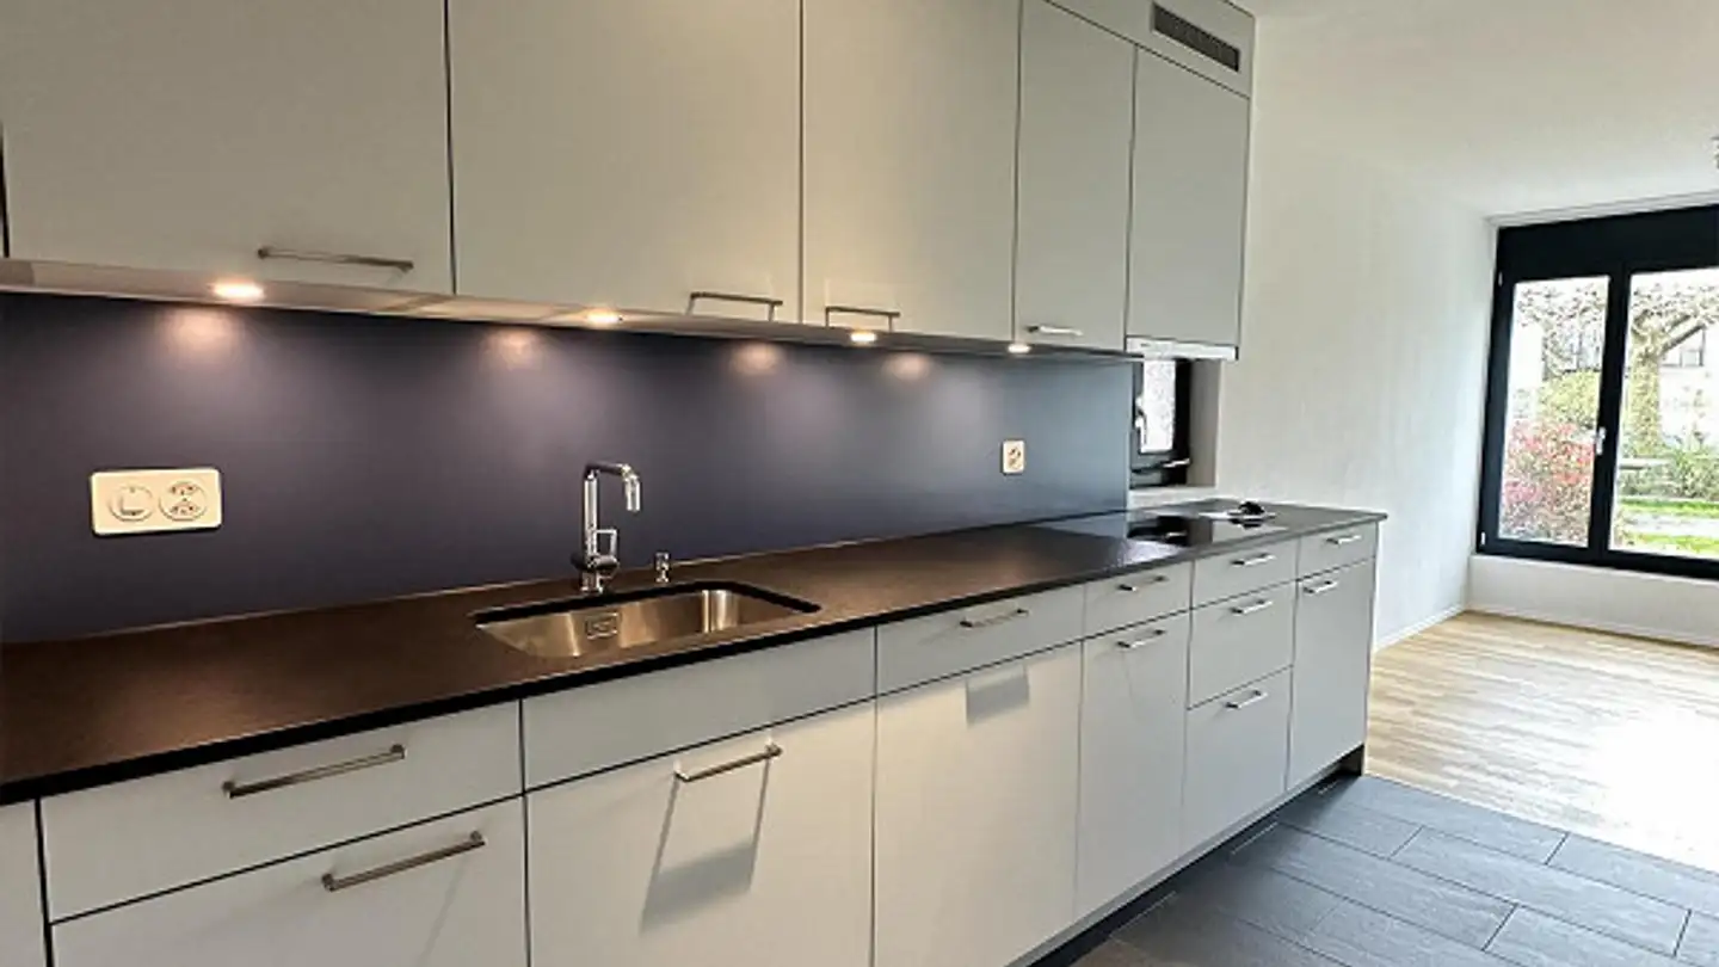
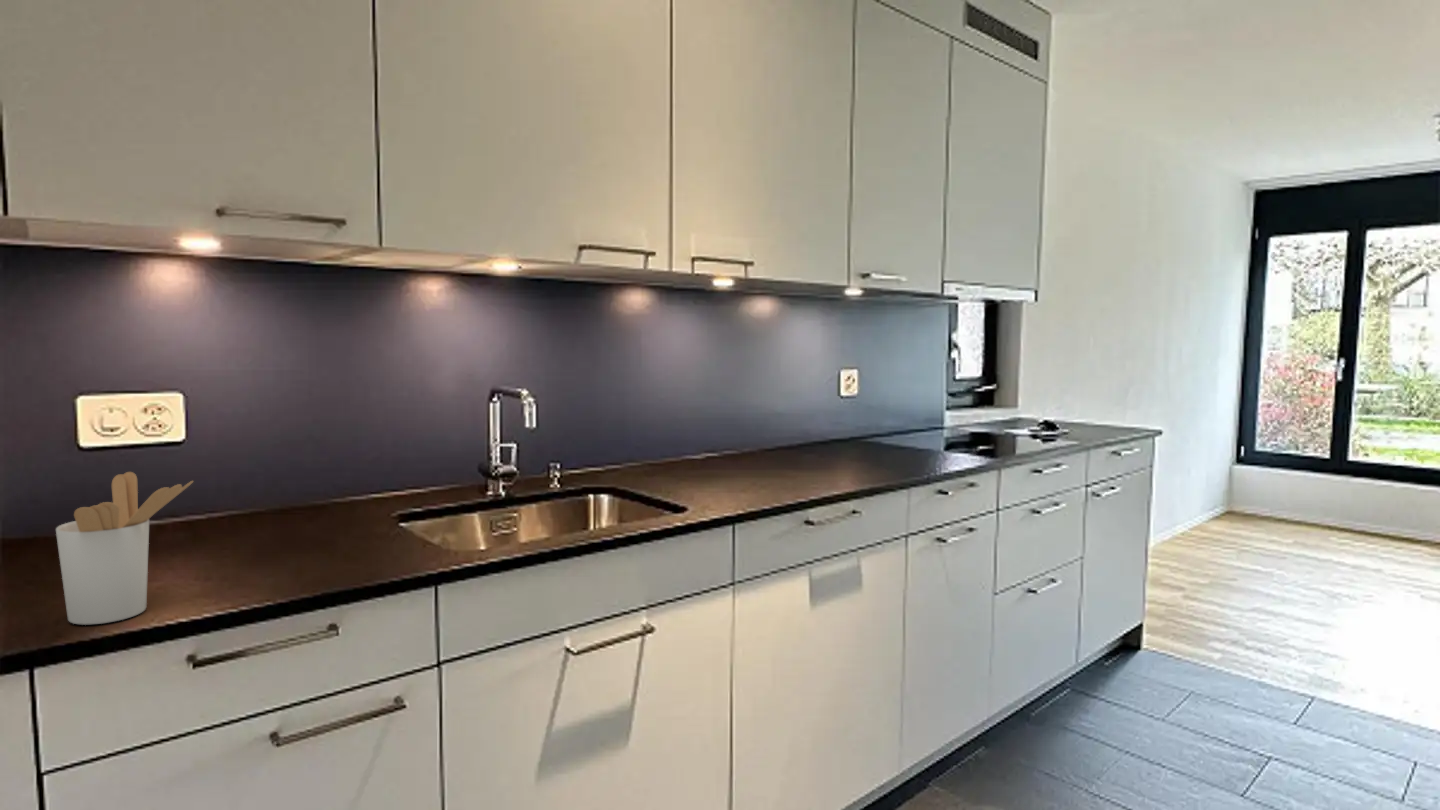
+ utensil holder (127, 545)
